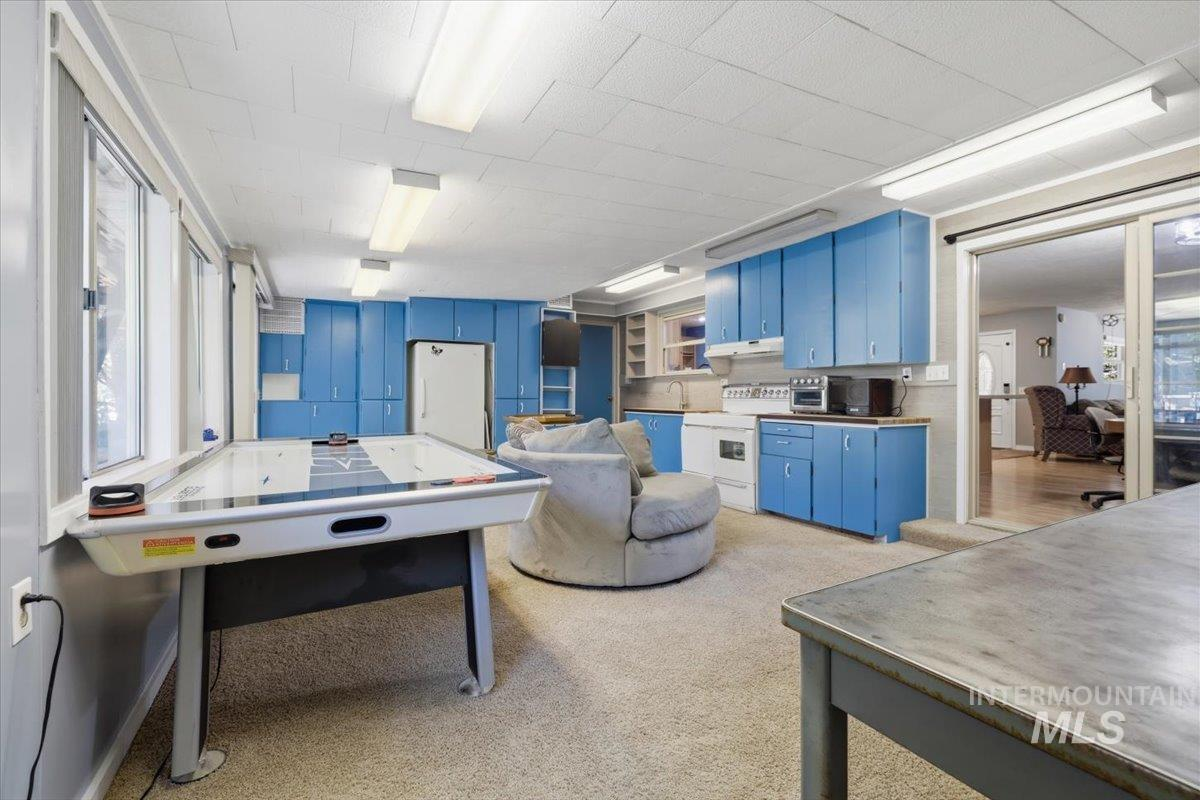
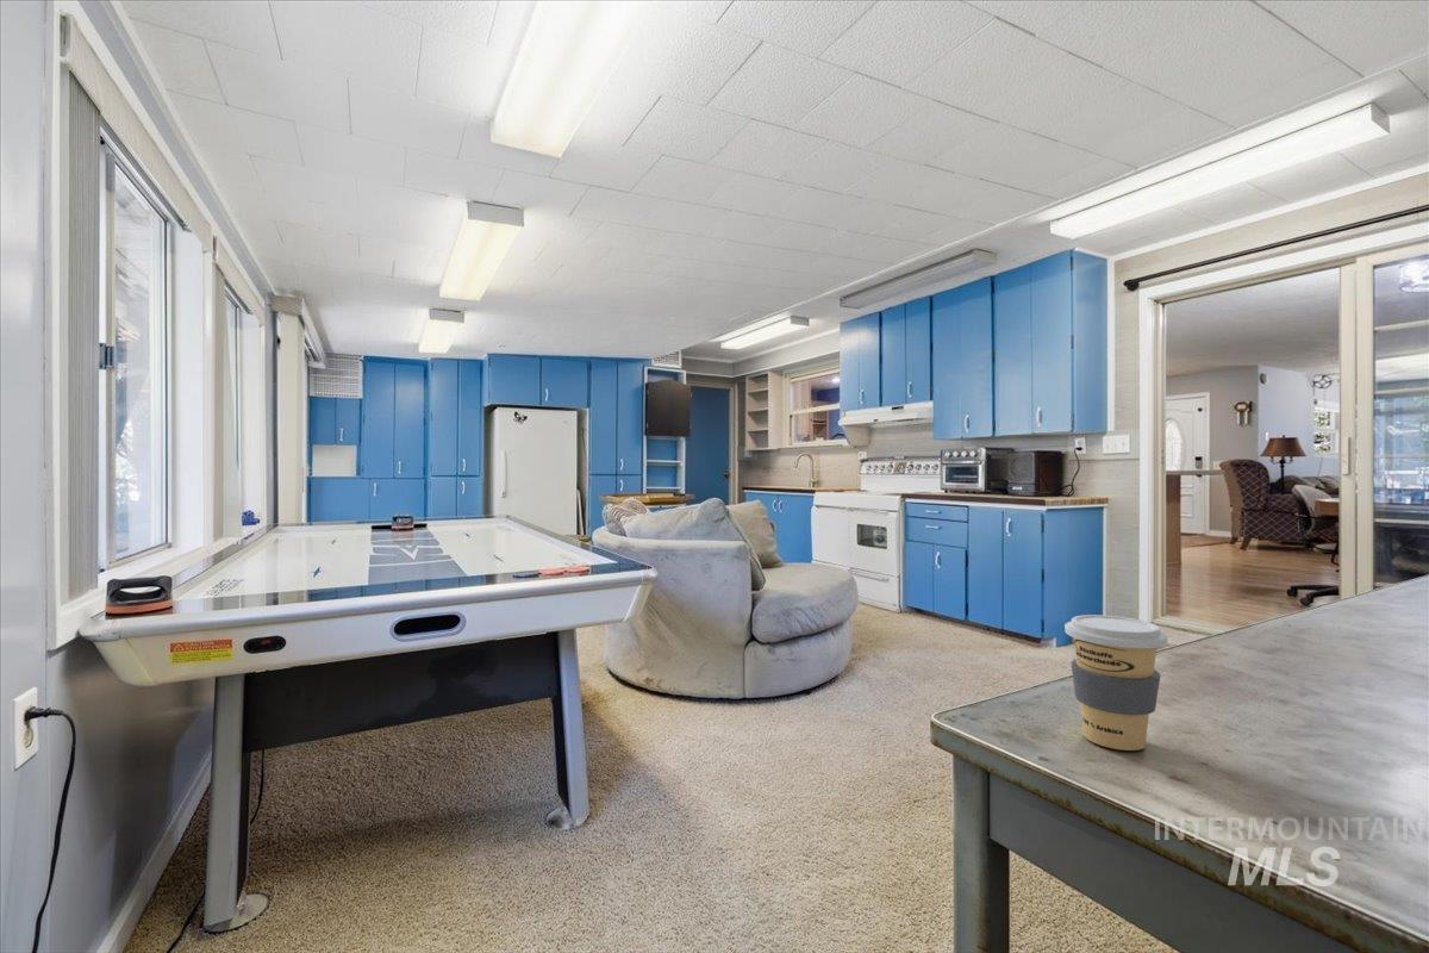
+ coffee cup (1113, 680)
